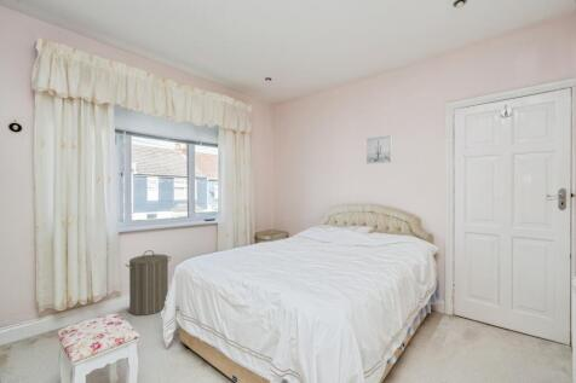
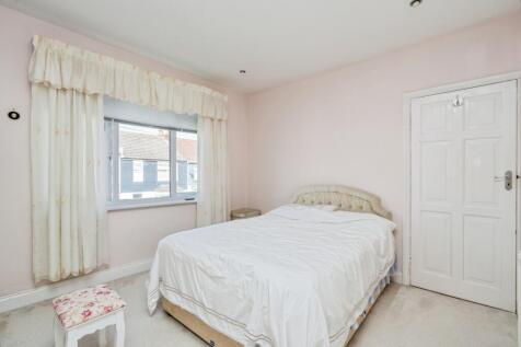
- wall art (379, 150)
- laundry hamper (149, 279)
